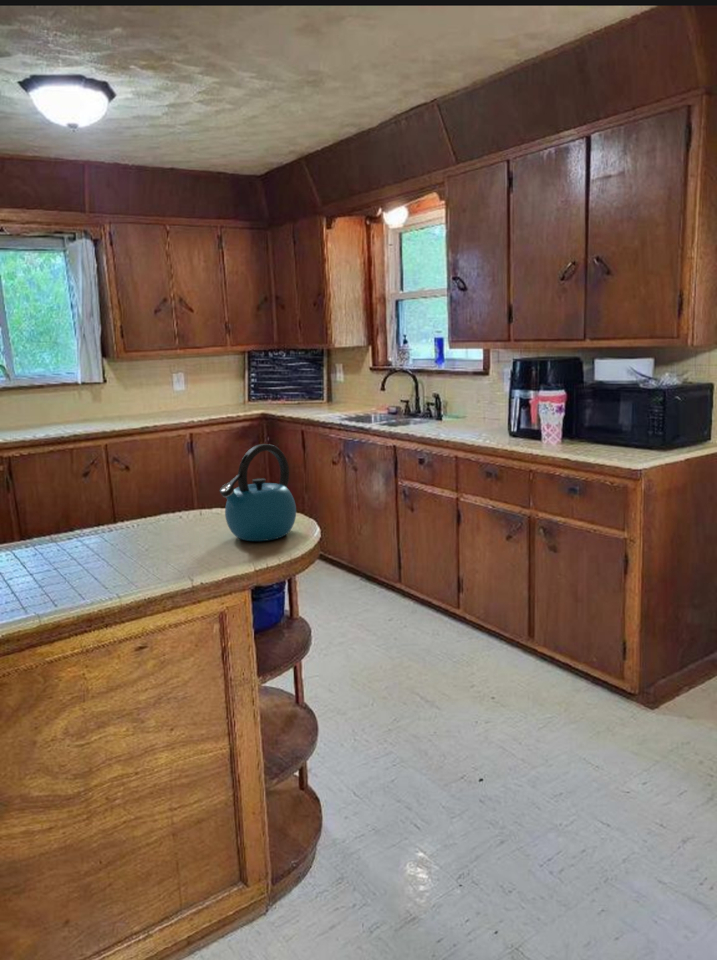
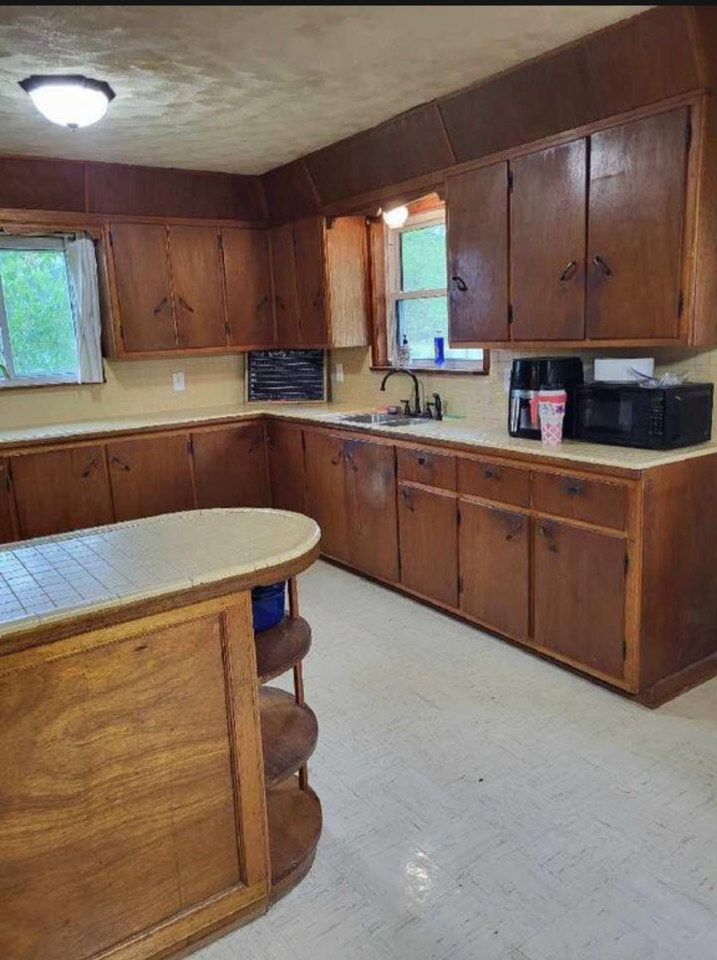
- kettle (256, 491)
